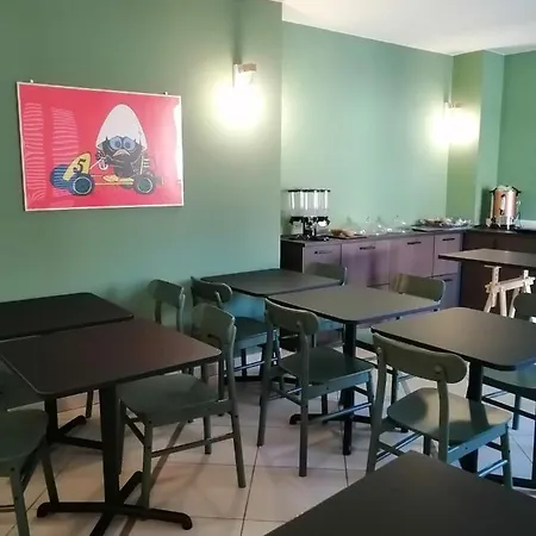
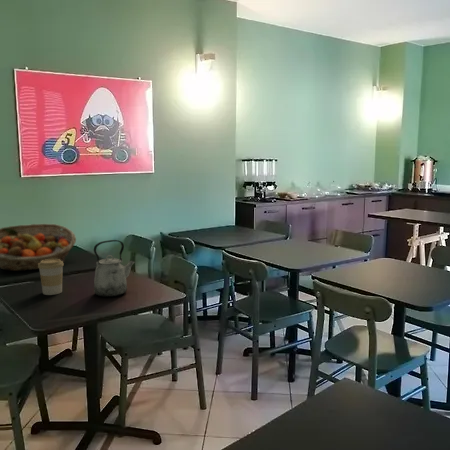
+ fruit basket (31, 246)
+ kettle (115, 266)
+ coffee cup (51, 276)
